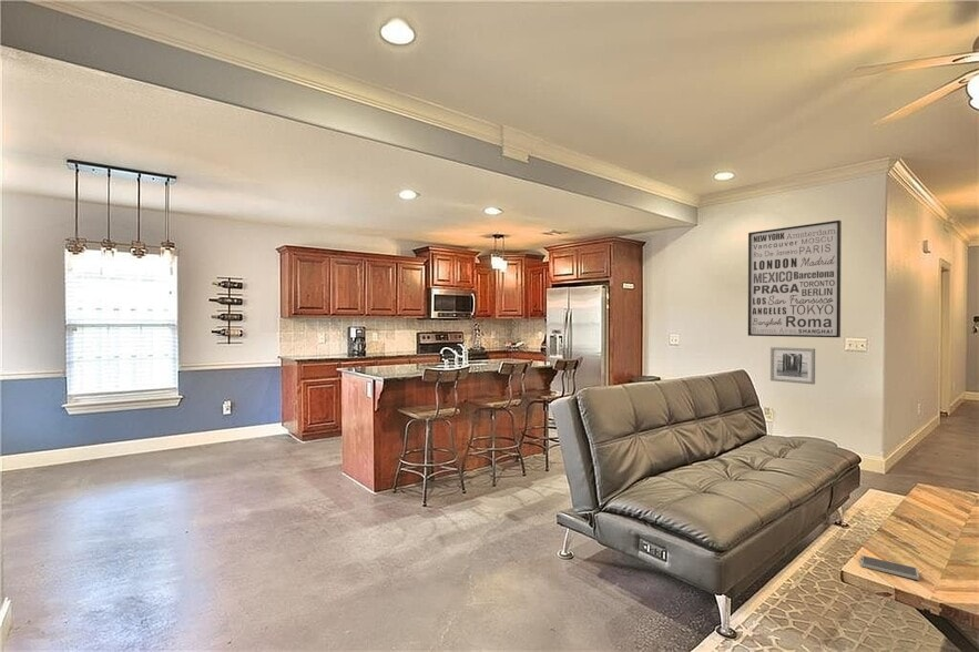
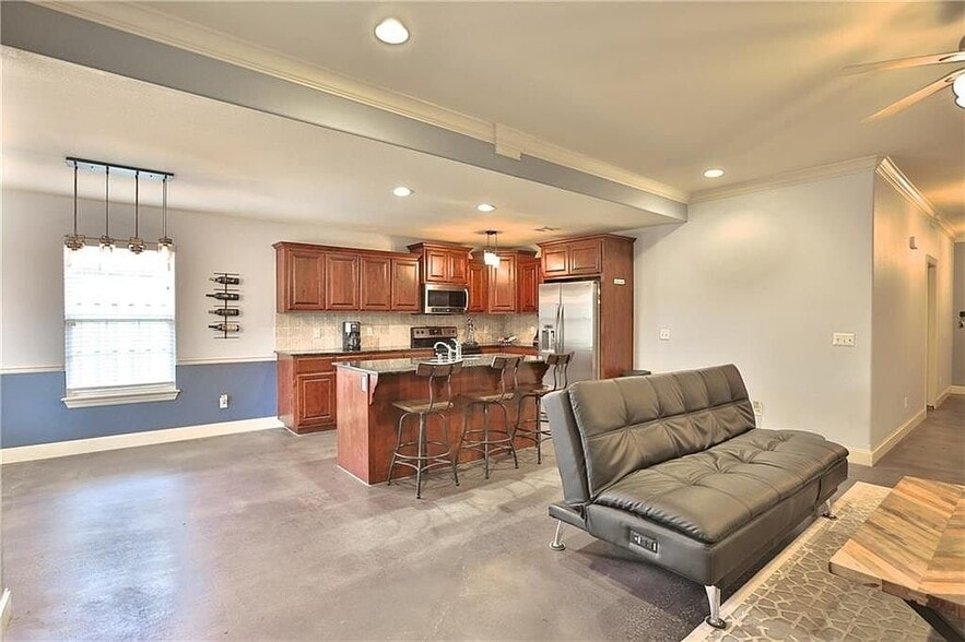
- smartphone (888, 567)
- wall art (792, 365)
- wall art (792, 282)
